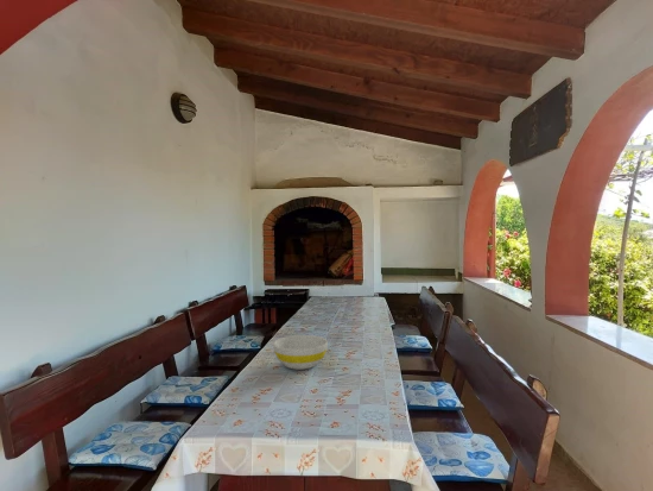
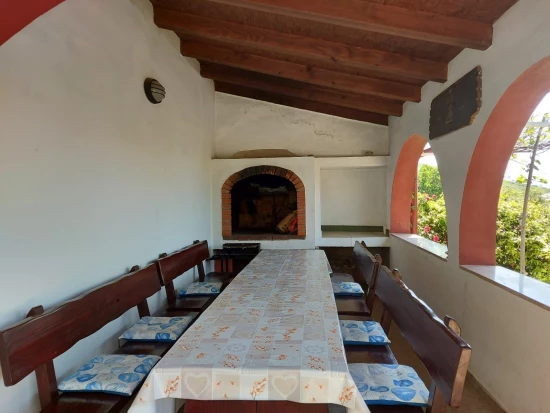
- bowl (300, 353)
